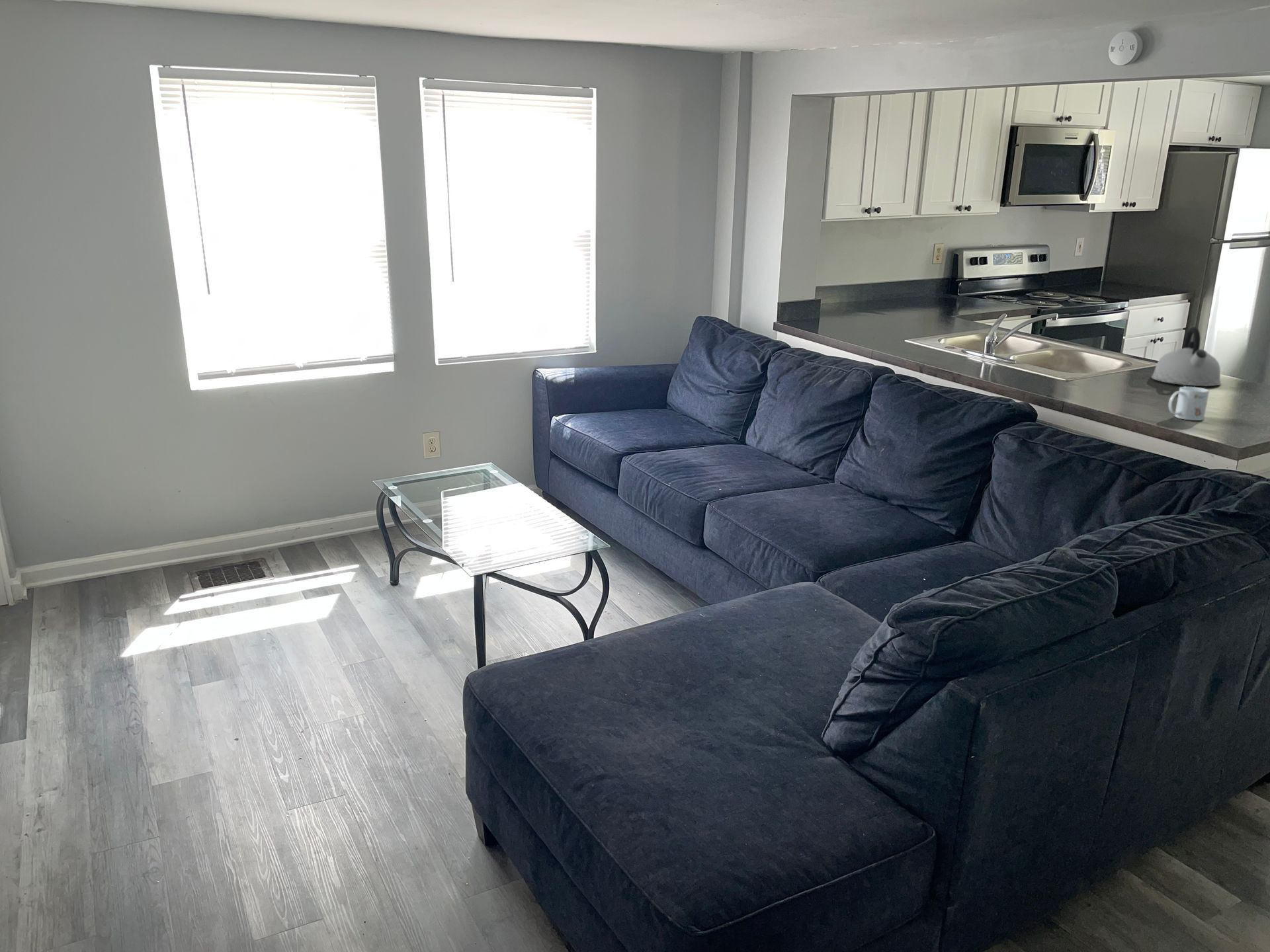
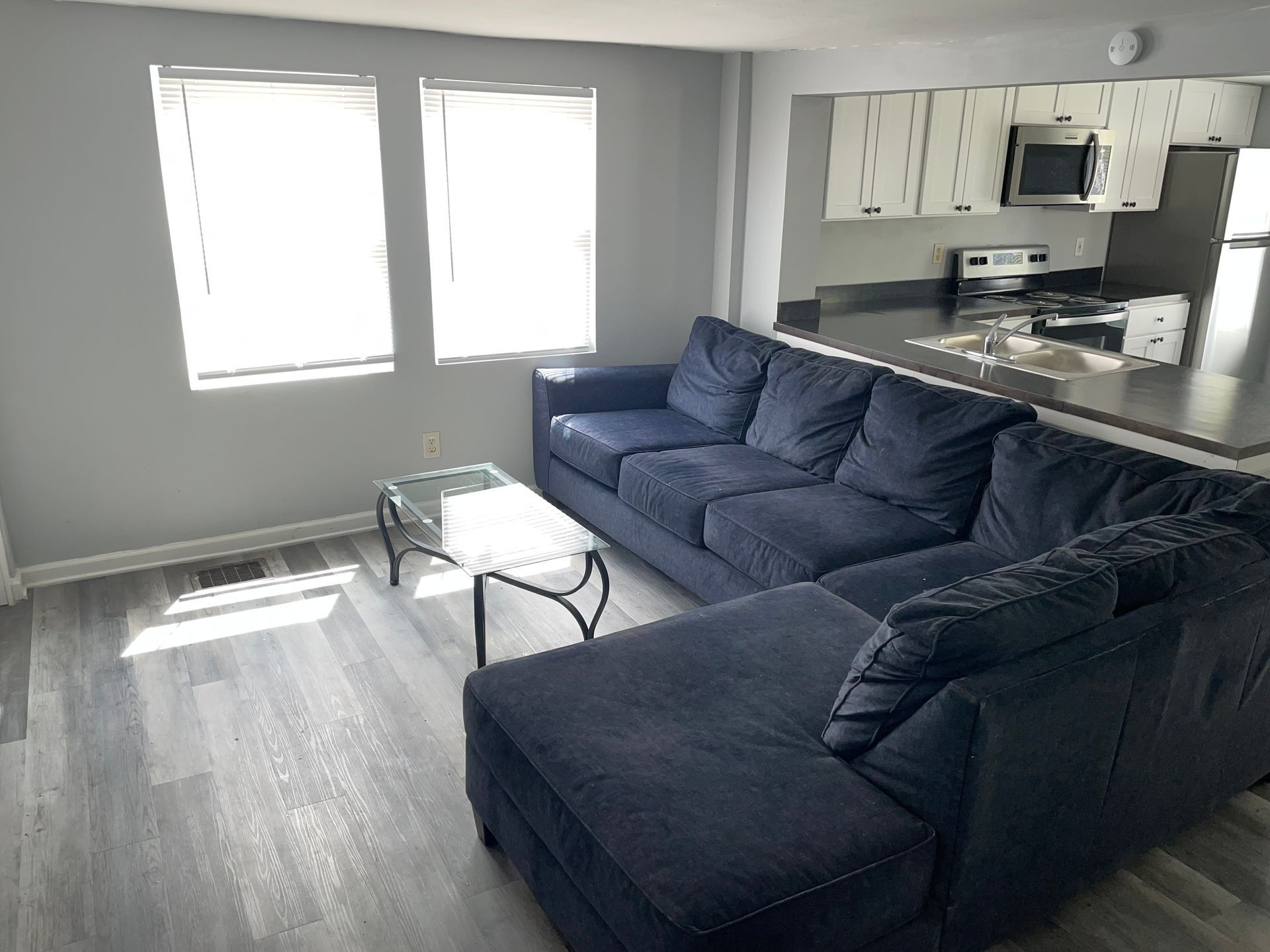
- mug (1186, 403)
- kettle (1191, 354)
